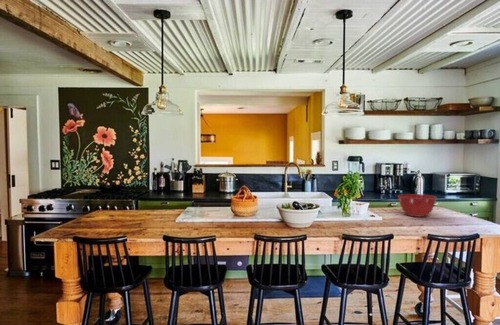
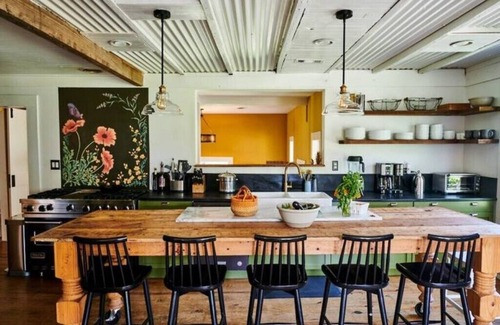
- mixing bowl (416, 205)
